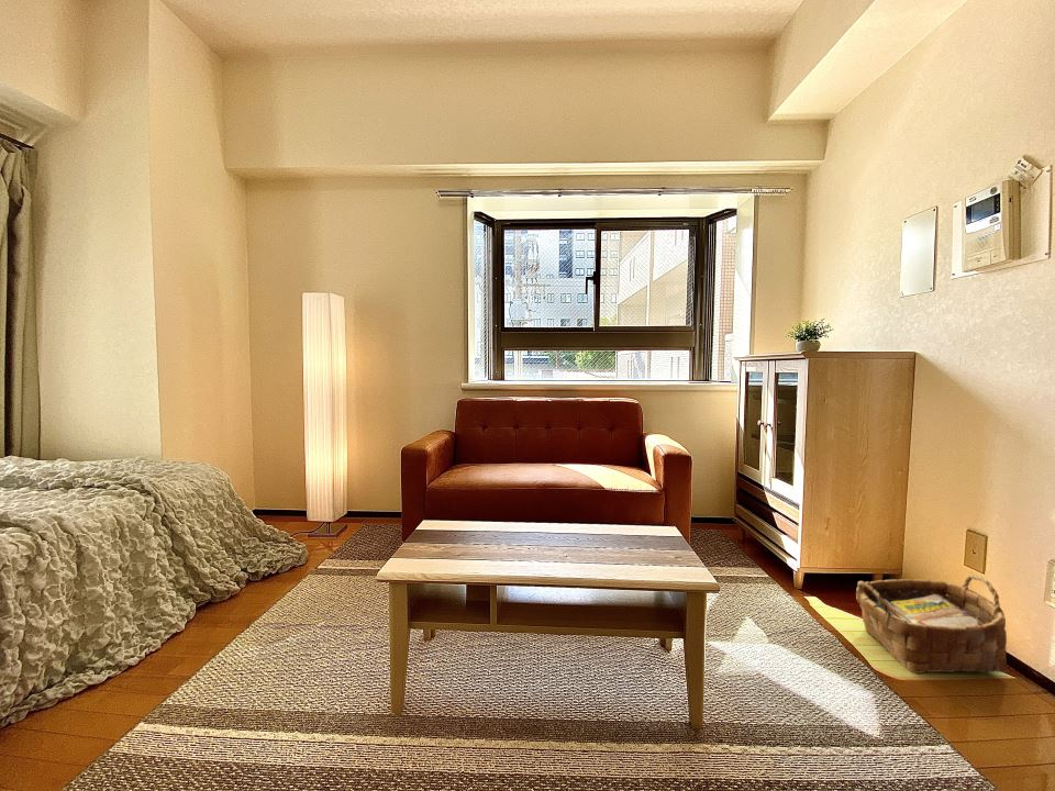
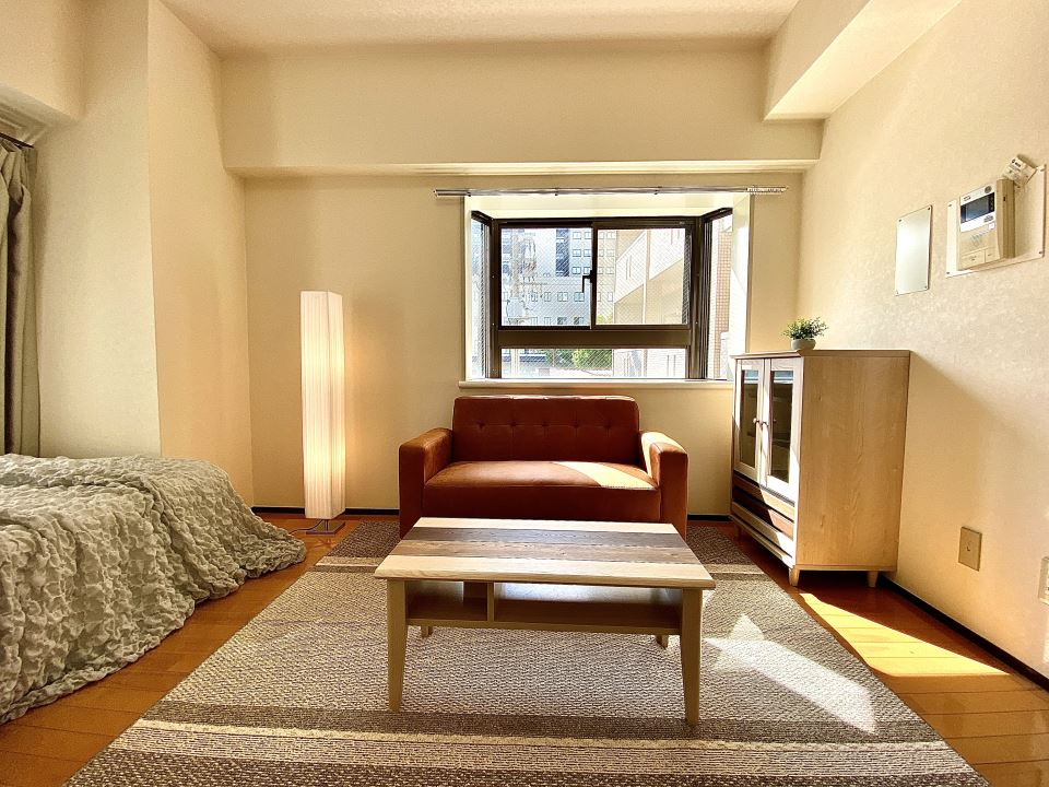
- woven basket (926, 614)
